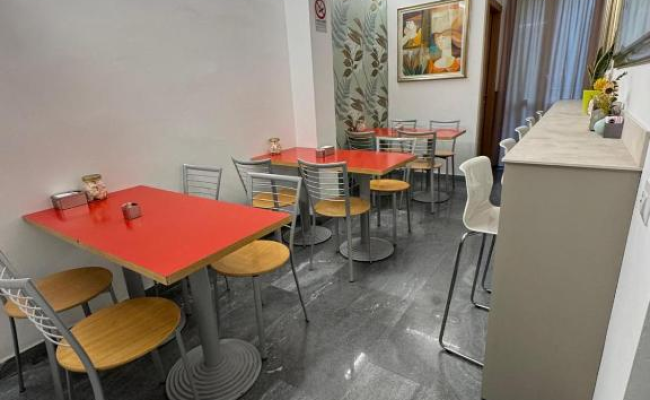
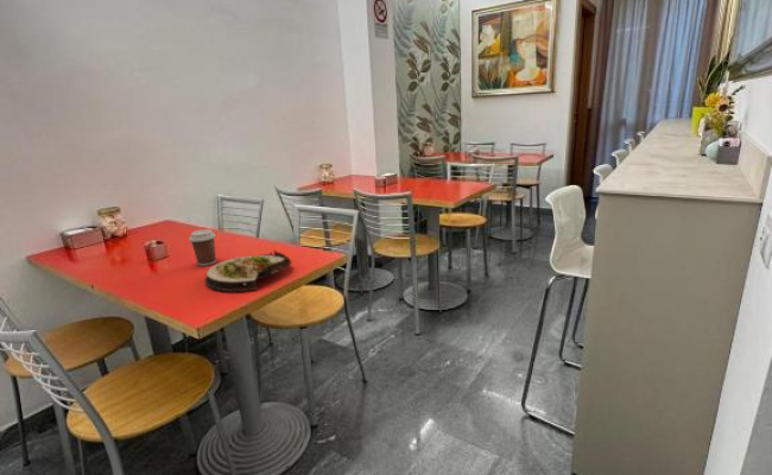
+ coffee cup (204, 247)
+ salad plate (246, 266)
